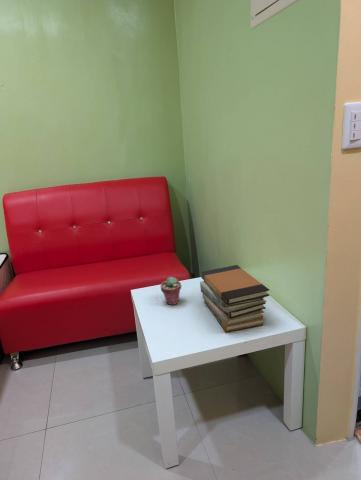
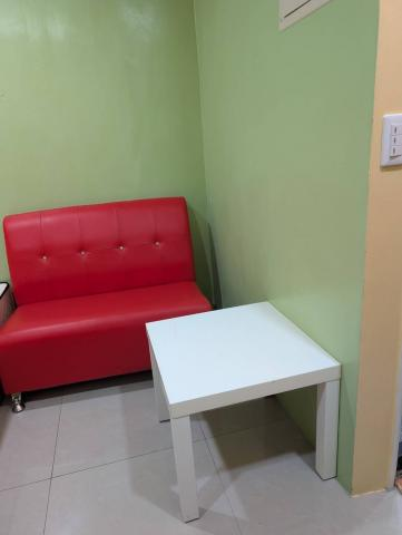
- potted succulent (171, 289)
- book stack (231, 295)
